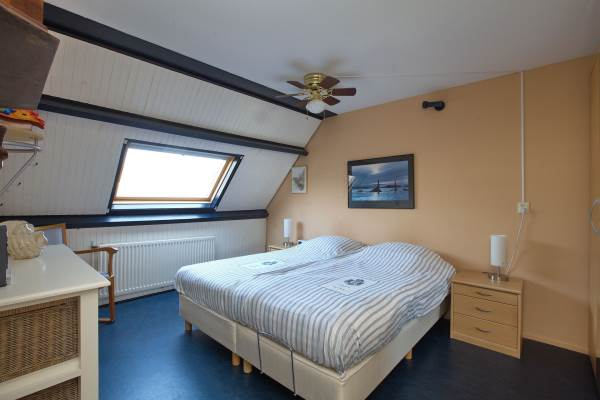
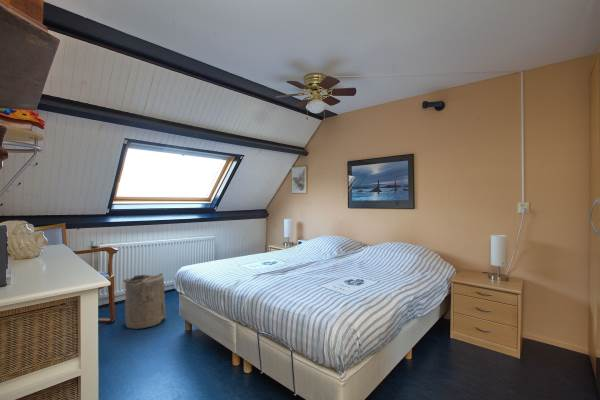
+ laundry hamper (147, 297)
